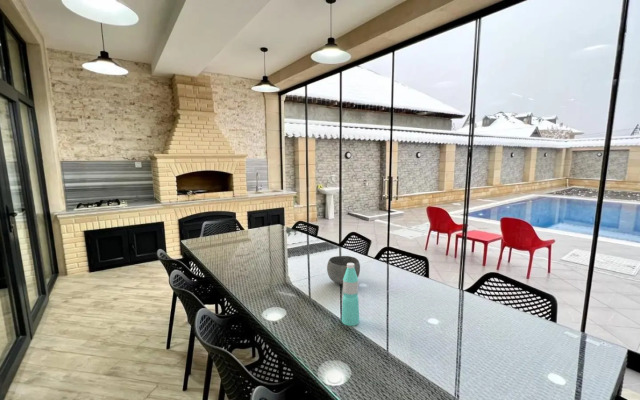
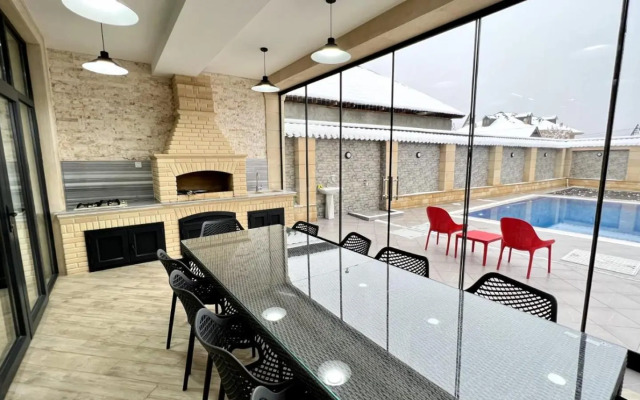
- water bottle (350, 292)
- bowl (343, 271)
